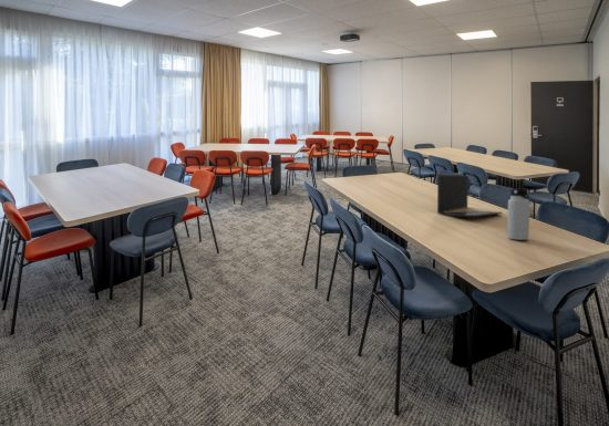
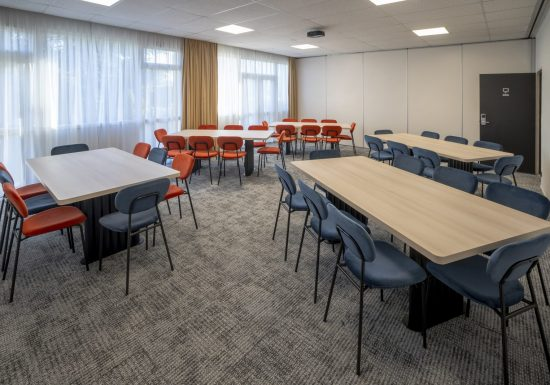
- water bottle (518, 214)
- laptop (466, 194)
